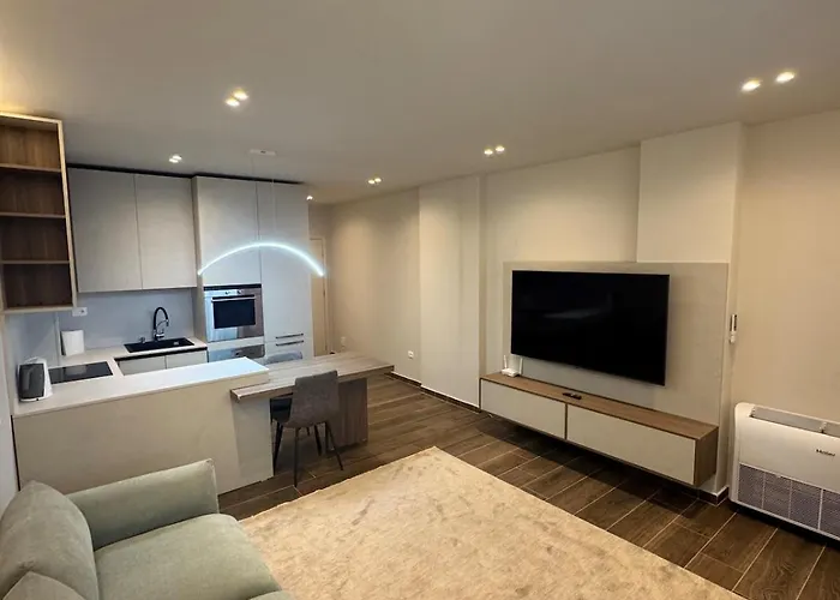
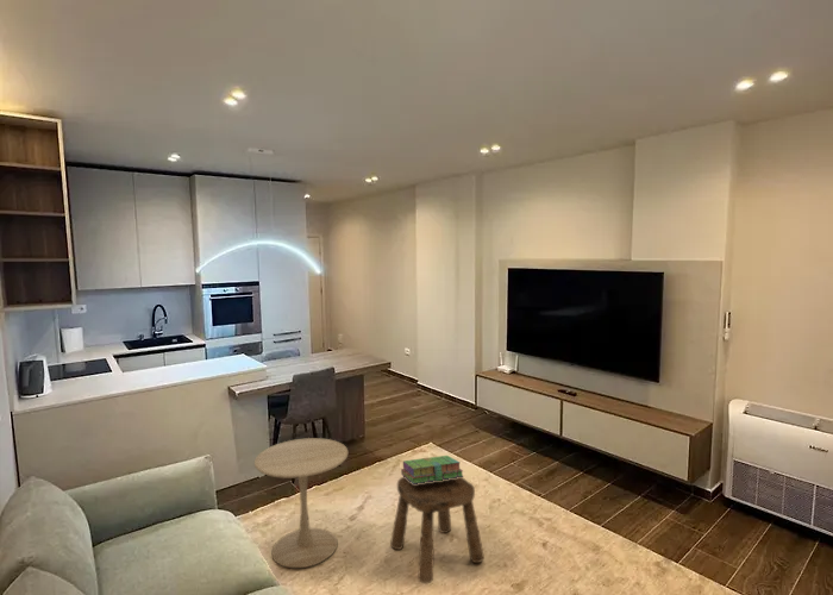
+ side table (303, 501)
+ stack of books (431, 472)
+ stool (438, 519)
